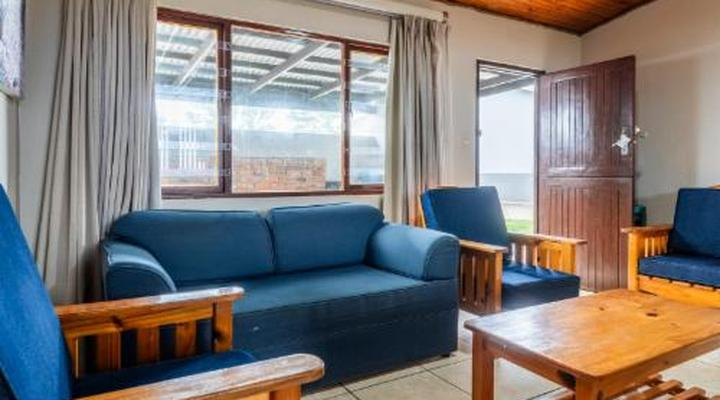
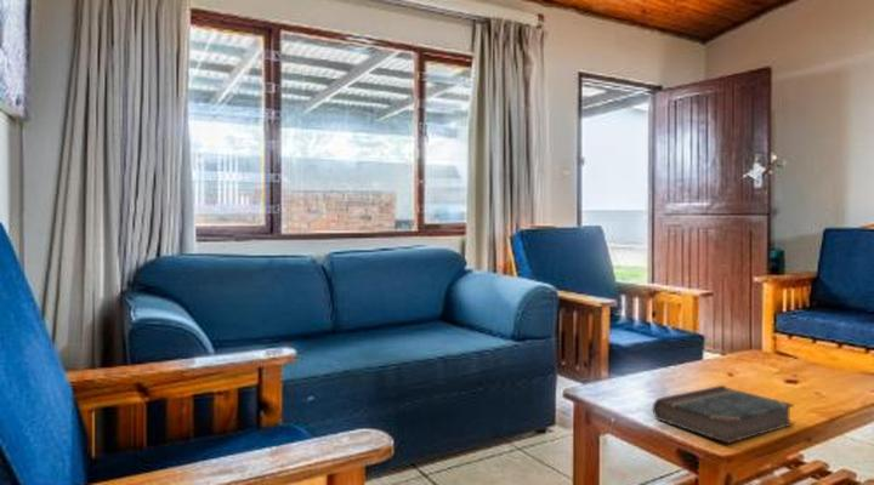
+ book (721, 410)
